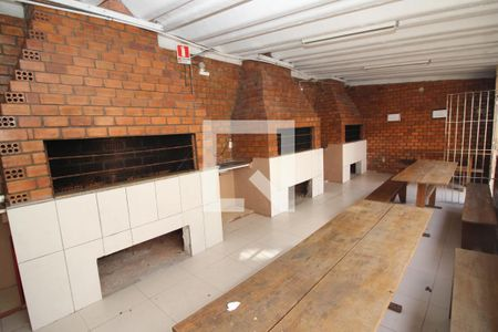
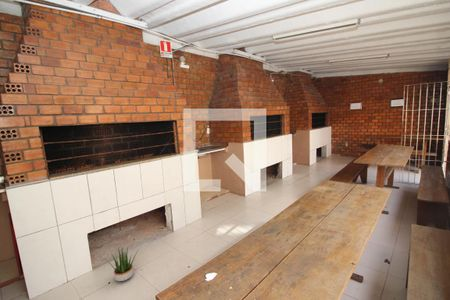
+ potted plant (122, 263)
